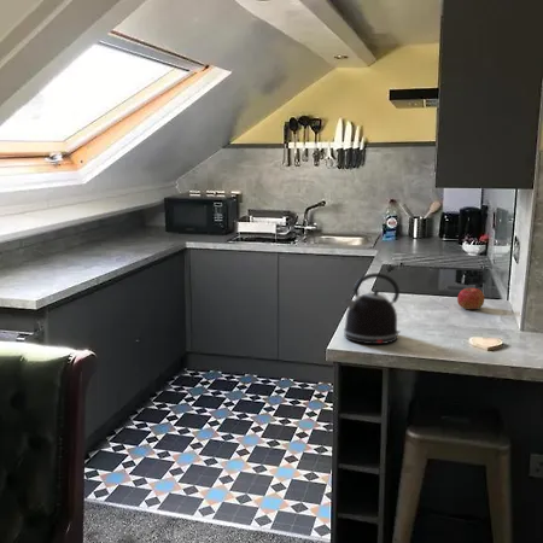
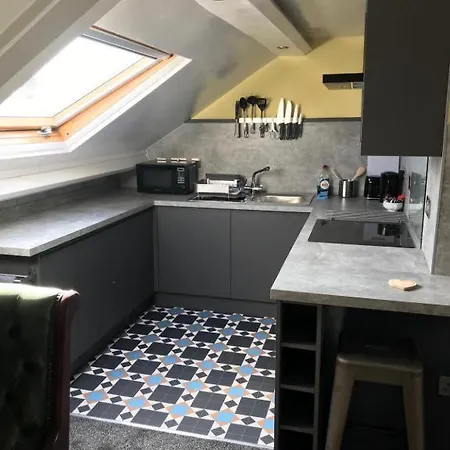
- apple (471, 298)
- kettle (372, 304)
